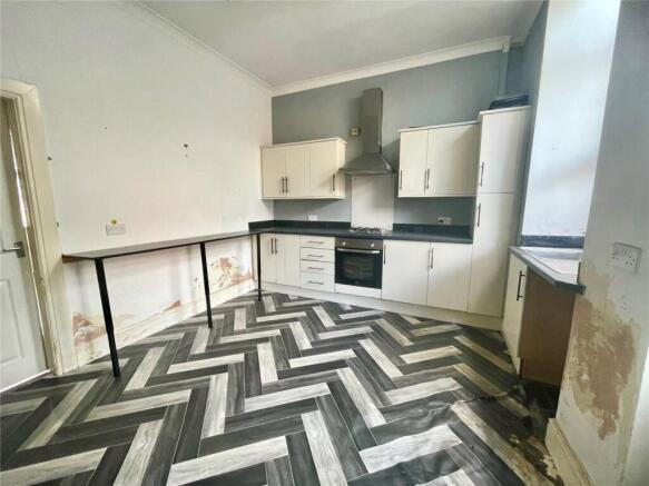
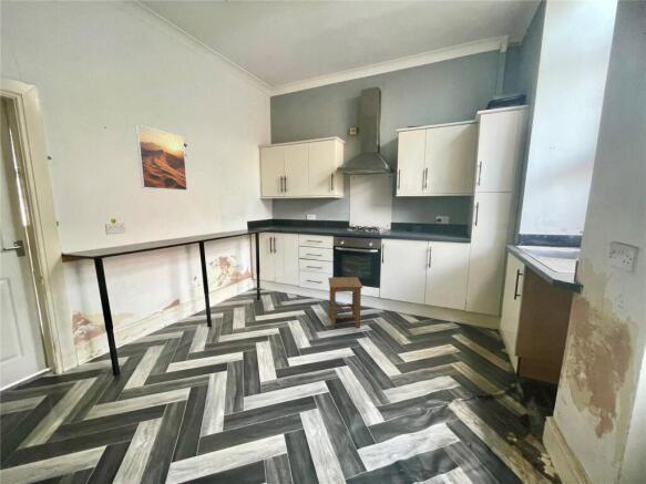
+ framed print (163, 161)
+ stool (343, 305)
